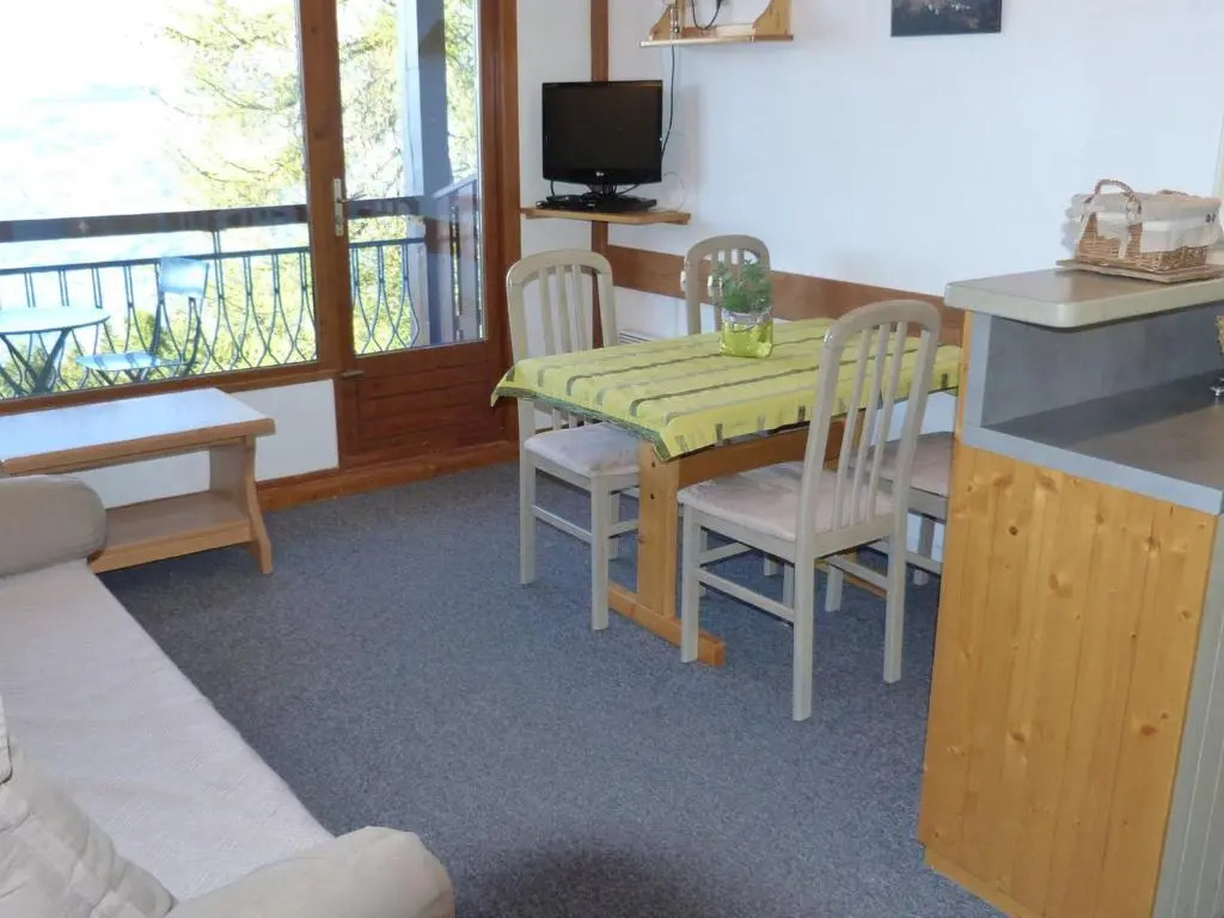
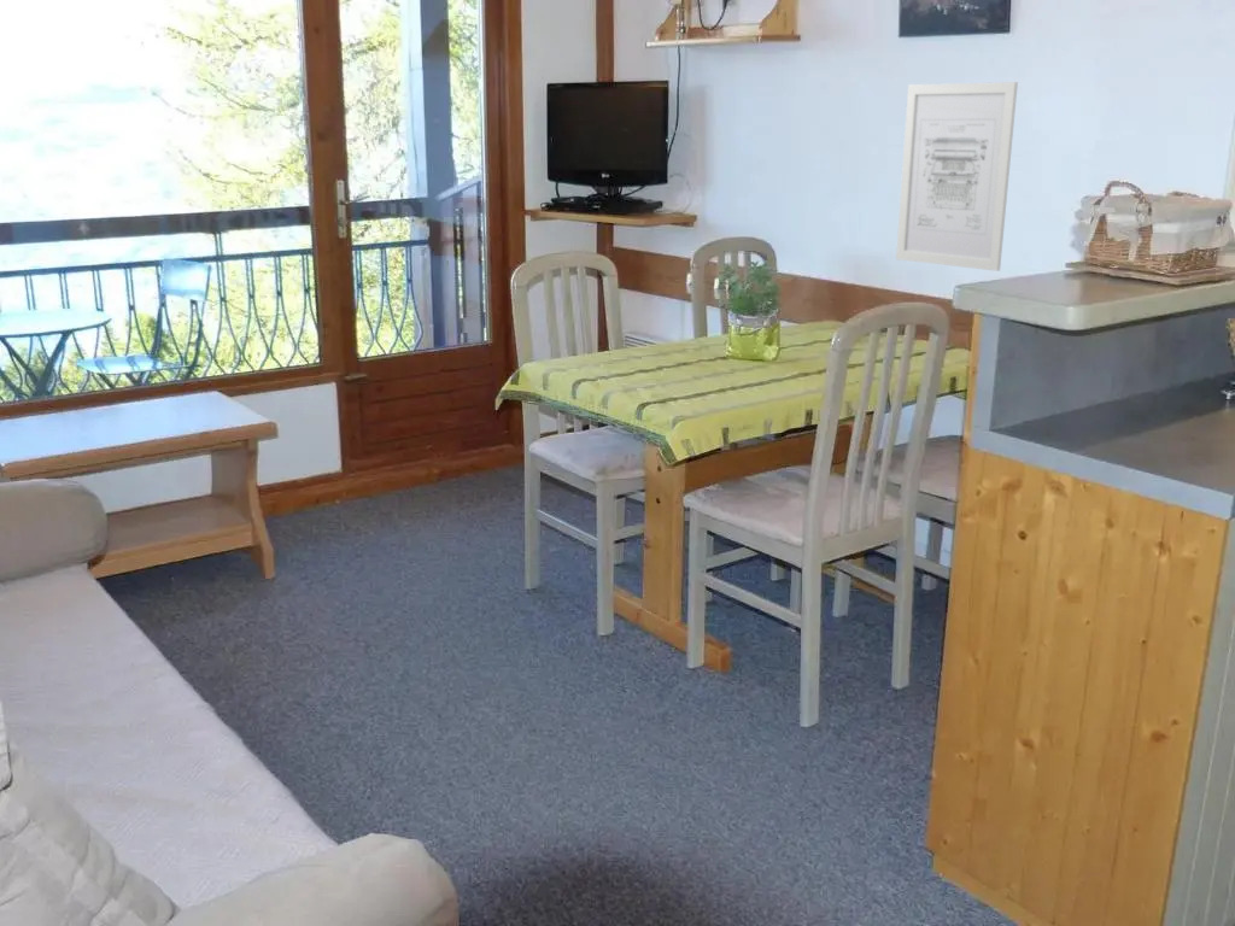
+ wall art (953, 176)
